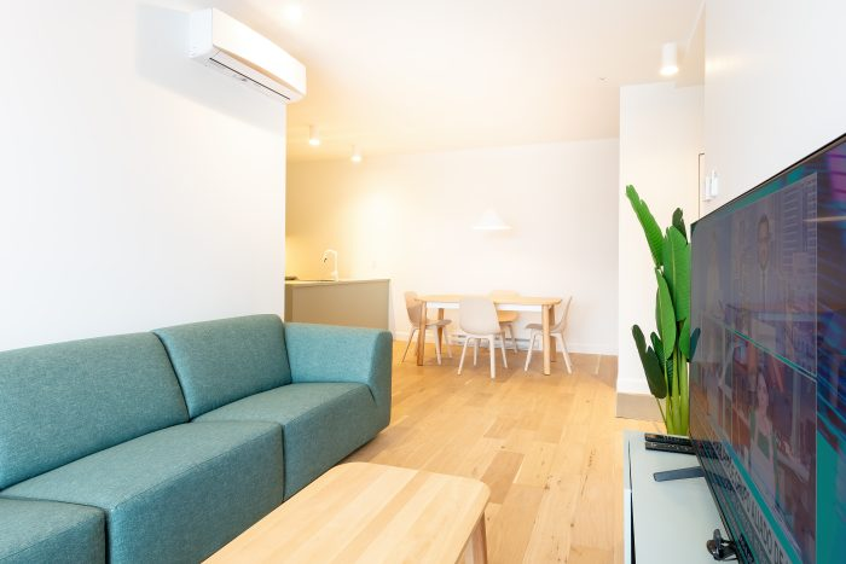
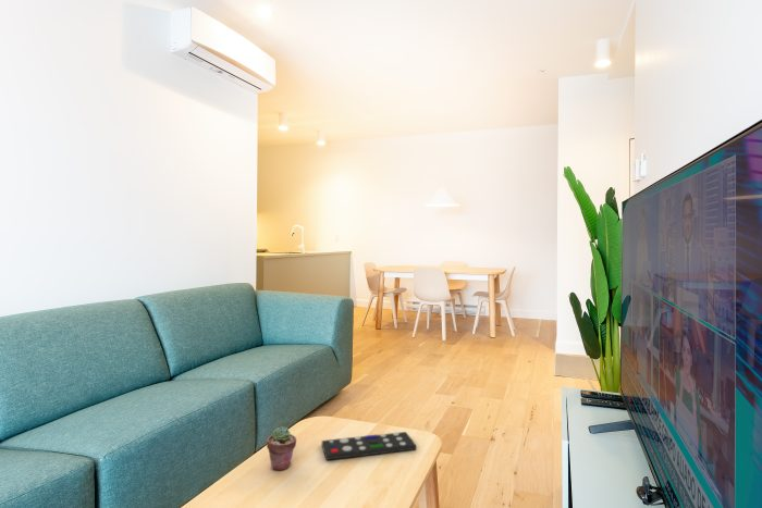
+ potted succulent (281, 446)
+ remote control (368, 444)
